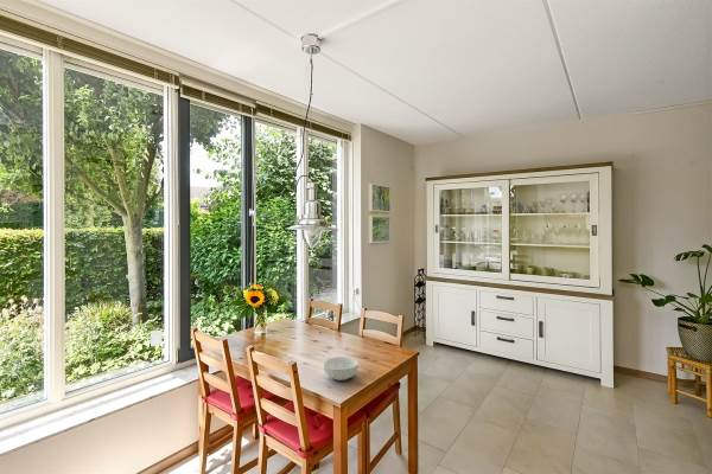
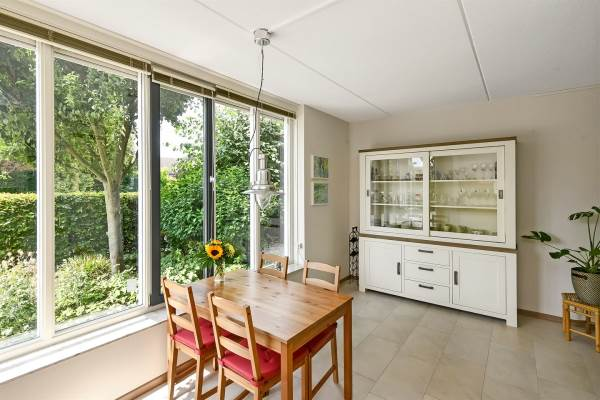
- cereal bowl (341, 370)
